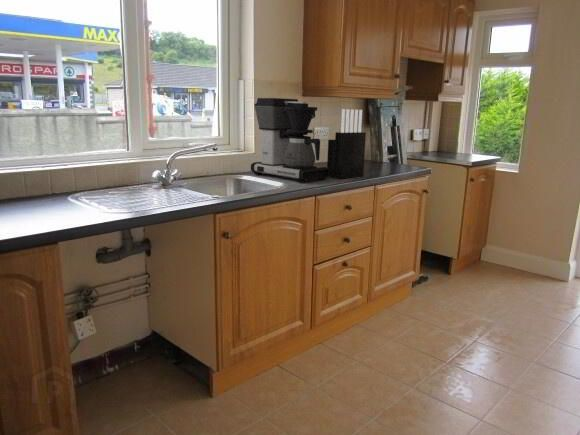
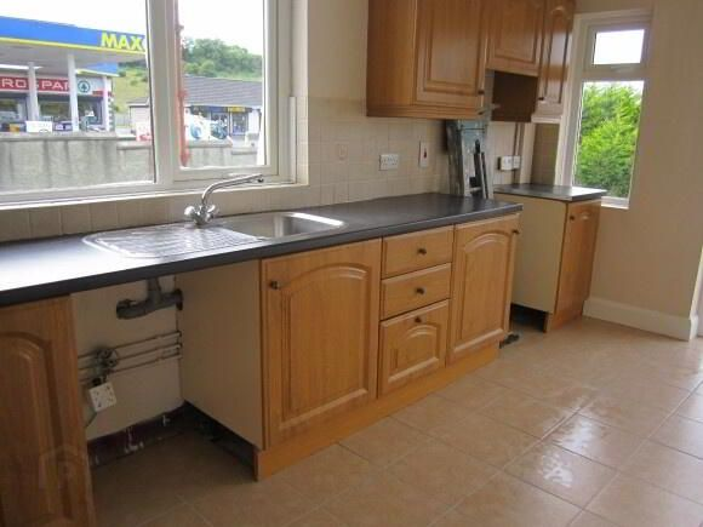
- coffee maker (290, 138)
- knife block (345, 143)
